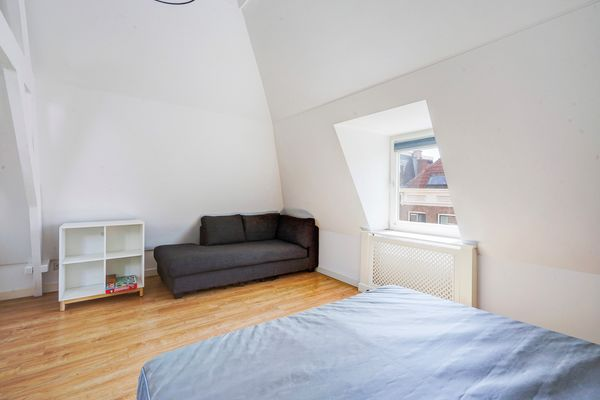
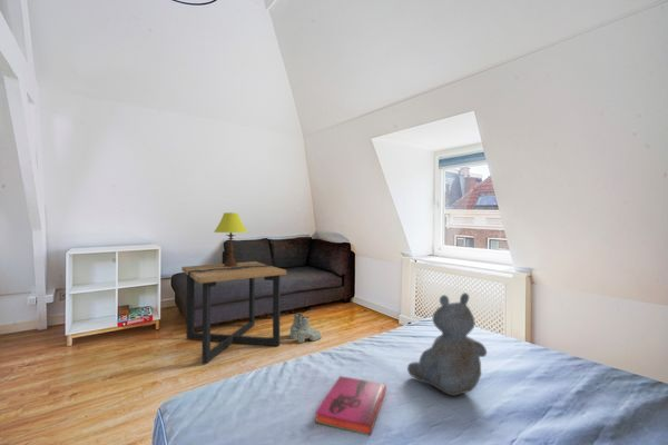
+ stuffed bear (443, 337)
+ table lamp (230, 238)
+ hardback book (353, 402)
+ side table (249, 305)
+ boots (305, 326)
